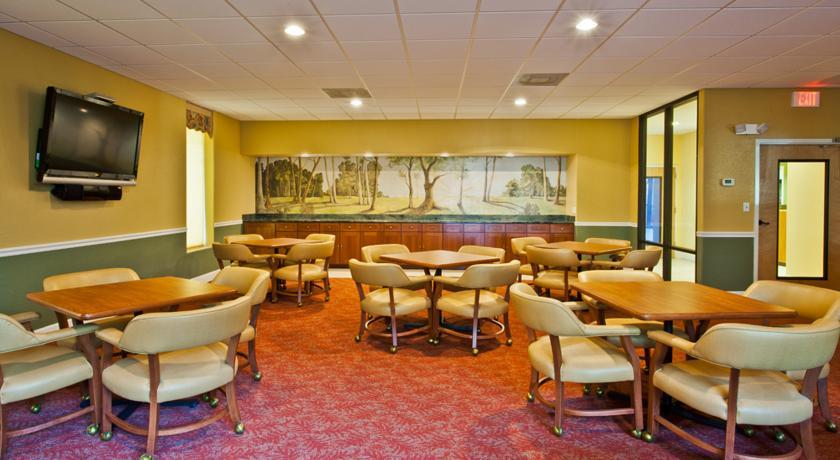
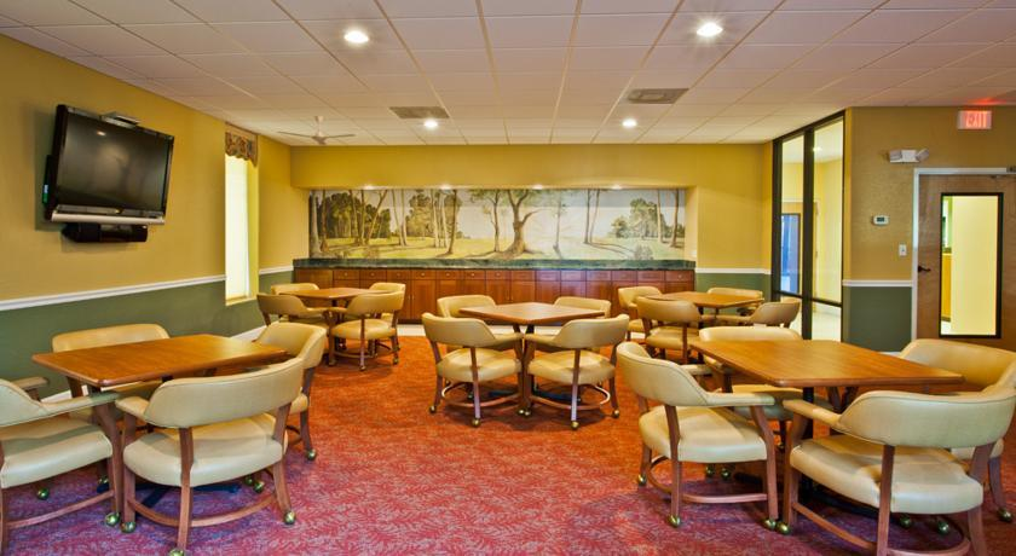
+ ceiling fan (317, 132)
